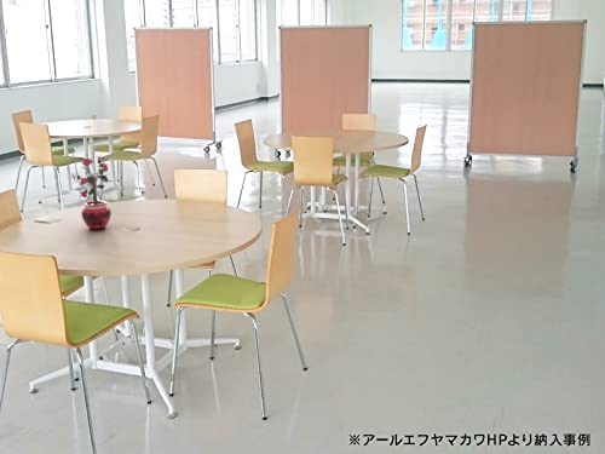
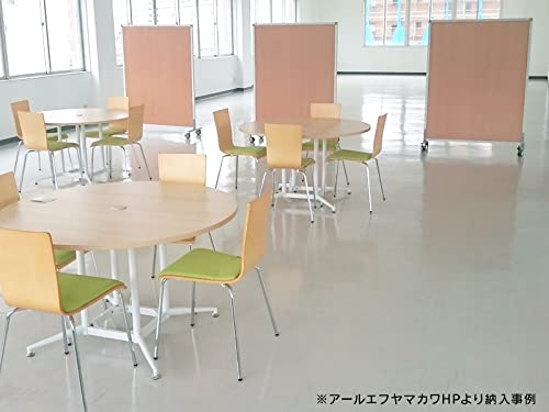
- potted plant (94, 192)
